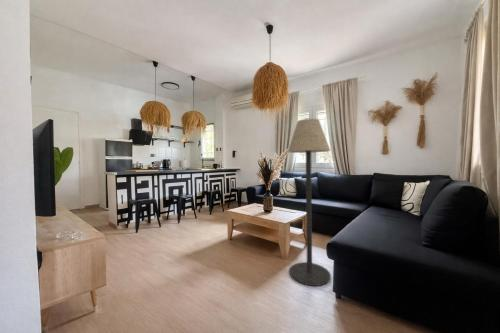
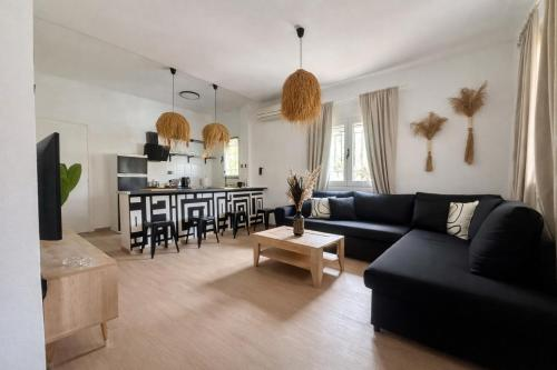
- floor lamp (308, 197)
